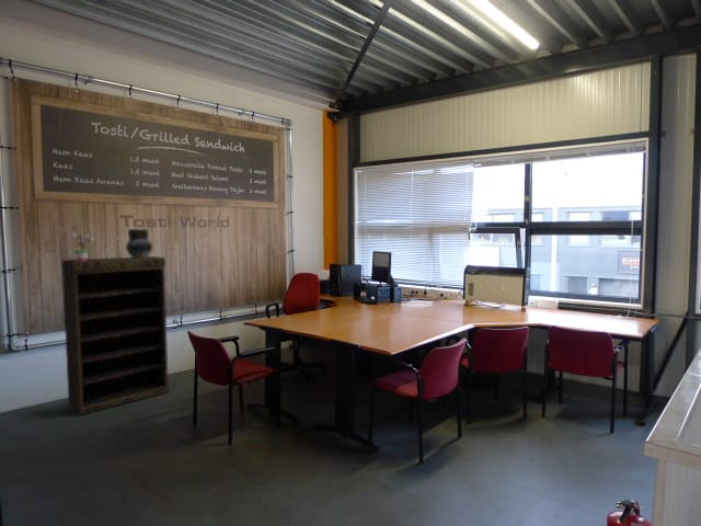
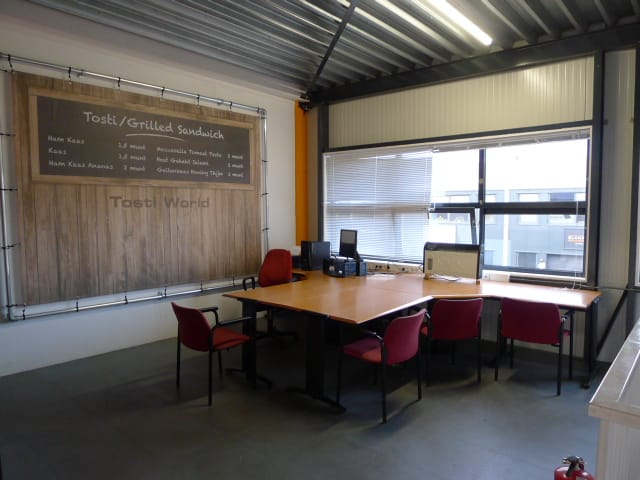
- potted plant (81, 241)
- bookshelf (118, 329)
- ceramic jug (138, 242)
